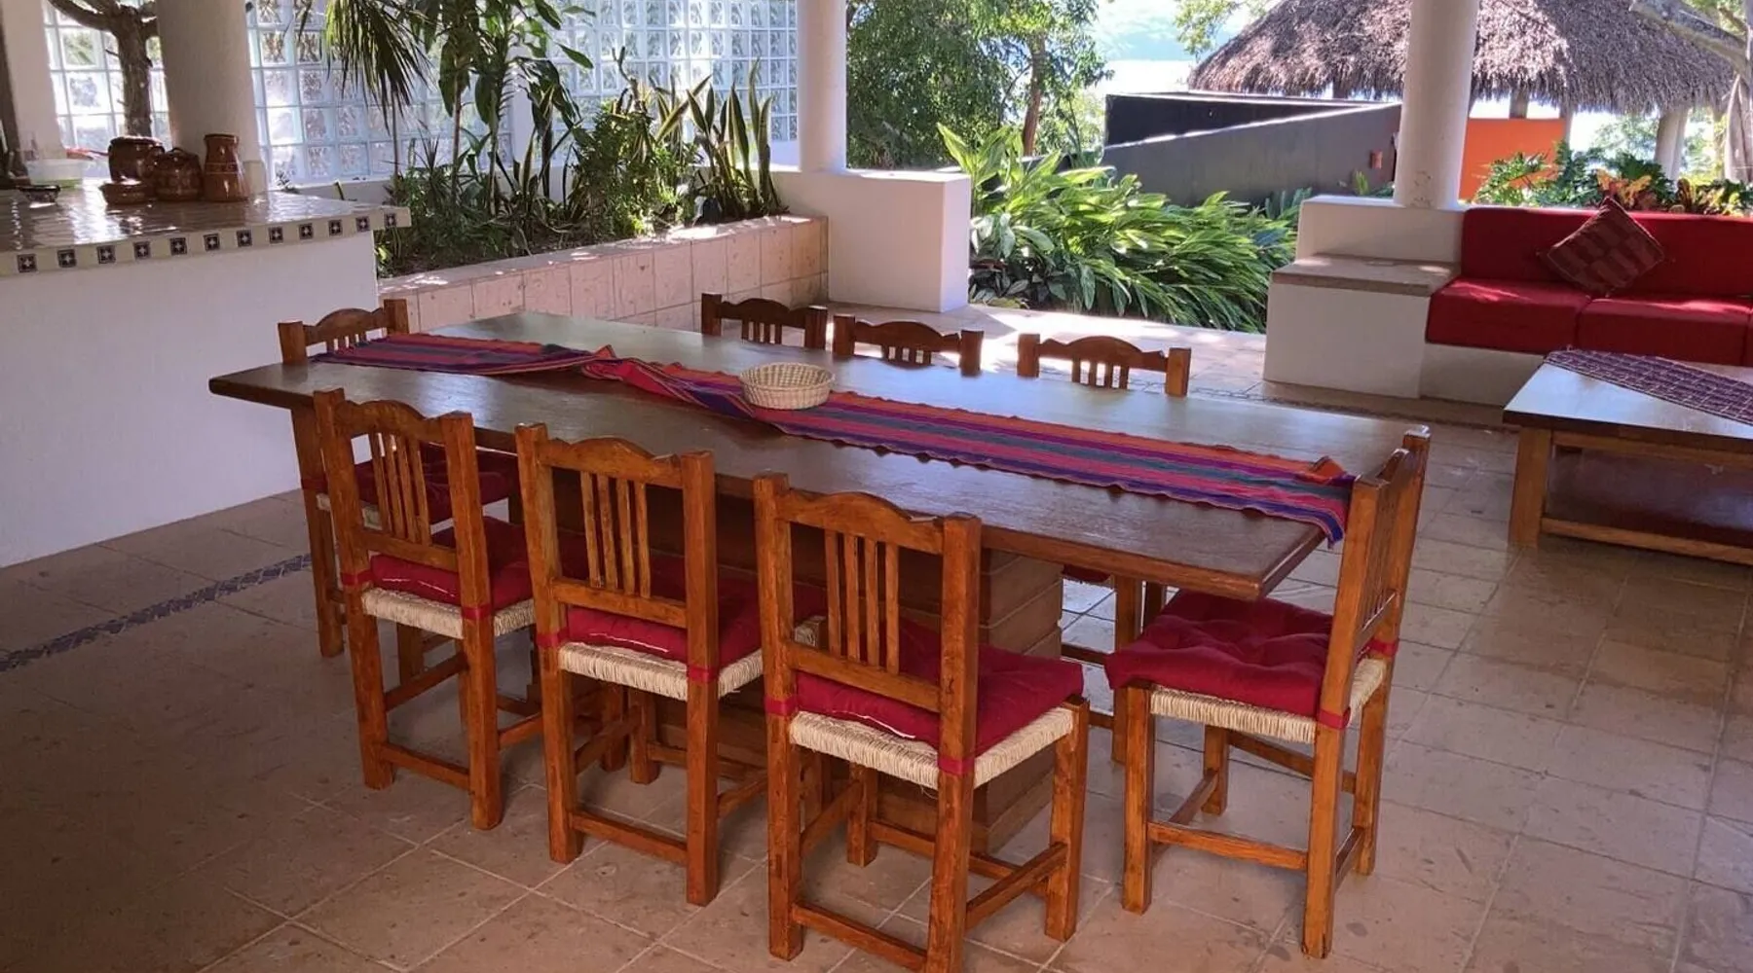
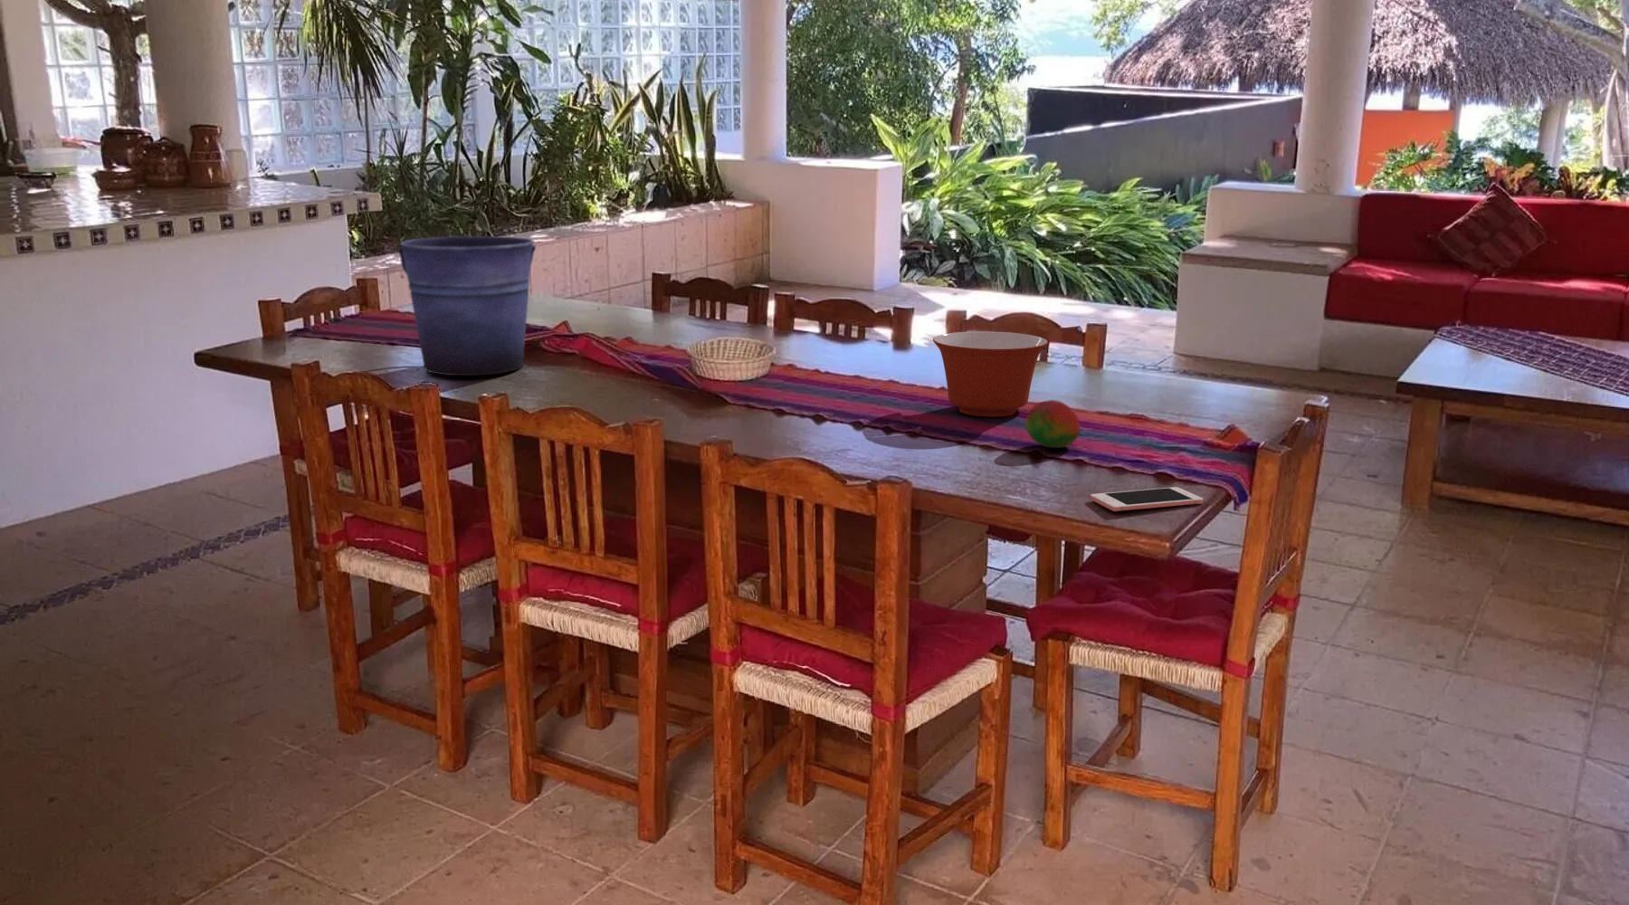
+ bucket (470, 304)
+ cell phone (1145, 498)
+ fruit (1052, 425)
+ mixing bowl (988, 376)
